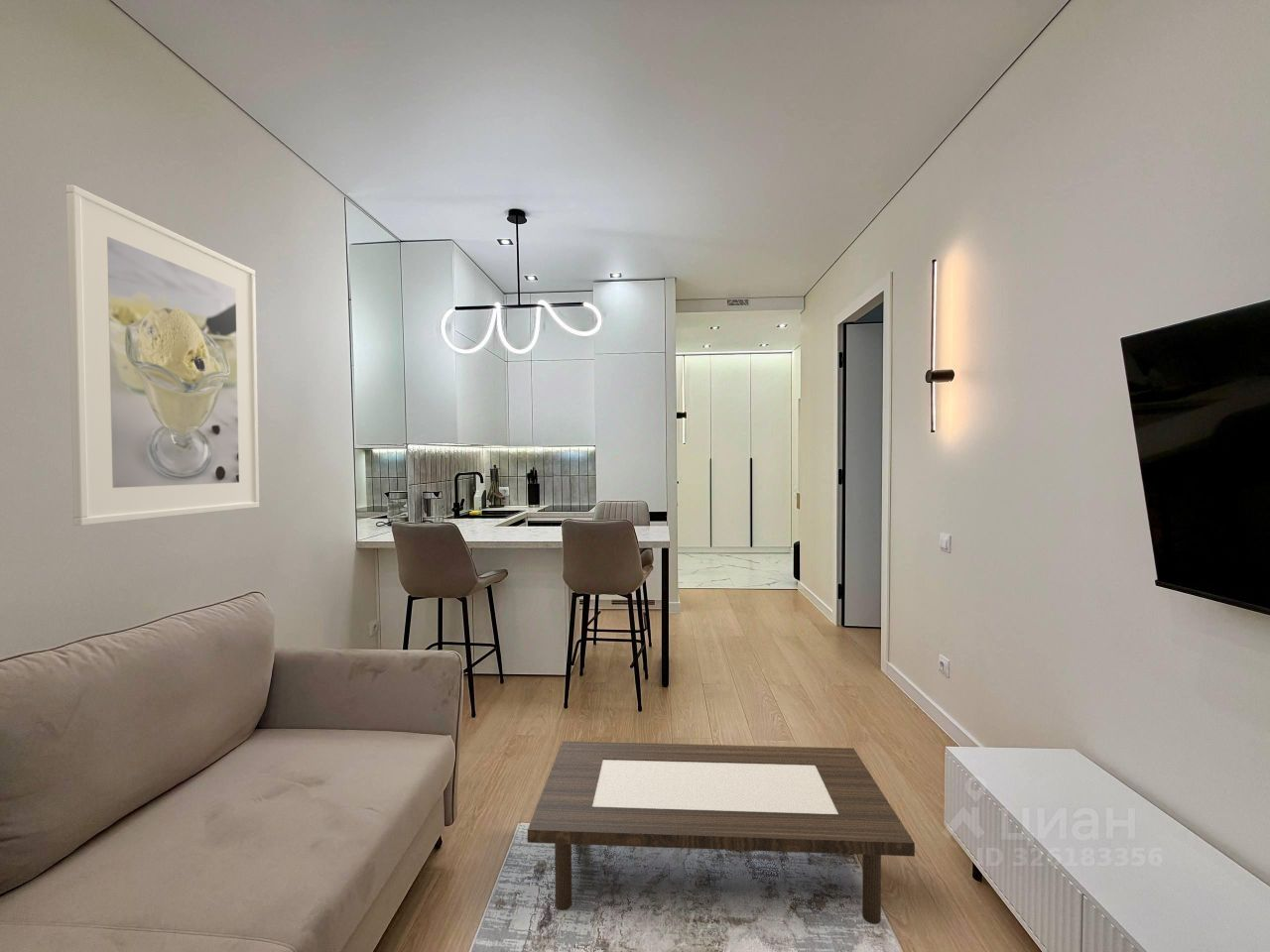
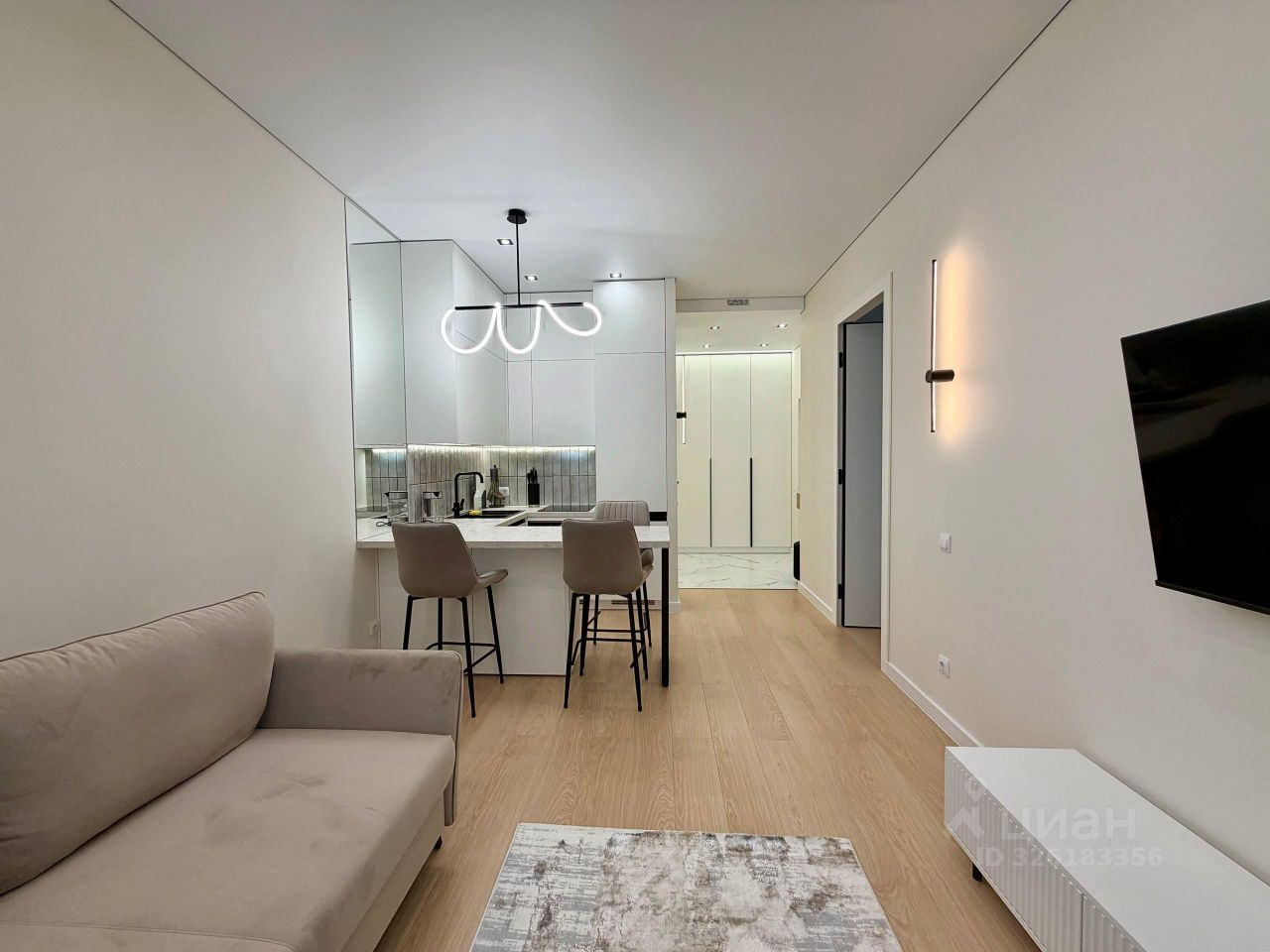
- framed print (180, 375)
- coffee table (710, 828)
